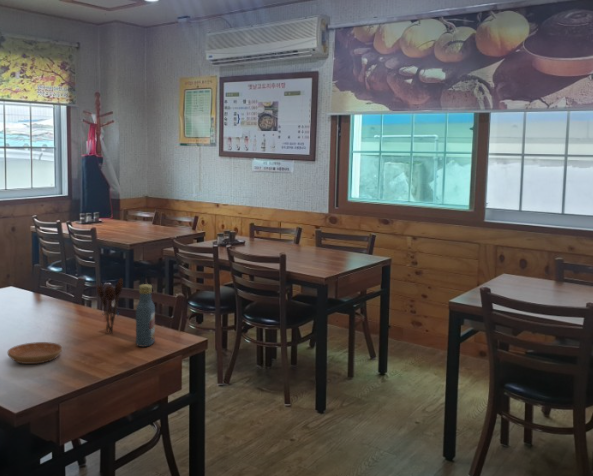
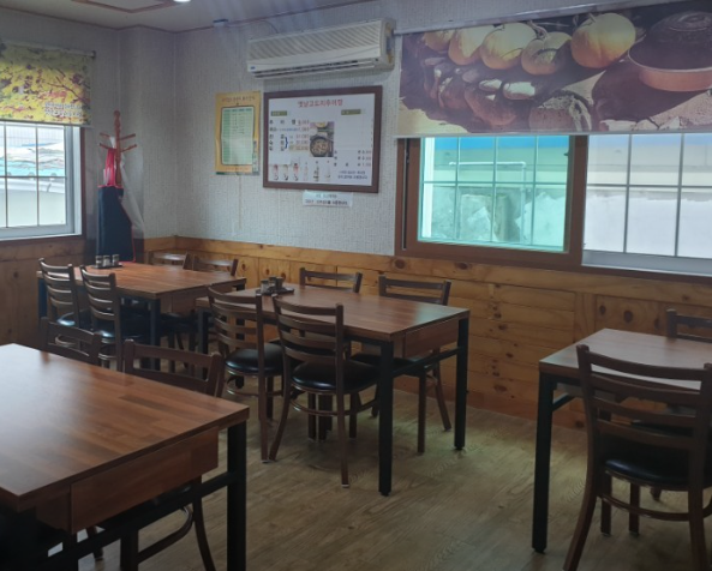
- utensil holder (111, 305)
- vodka (145, 314)
- saucer (35, 353)
